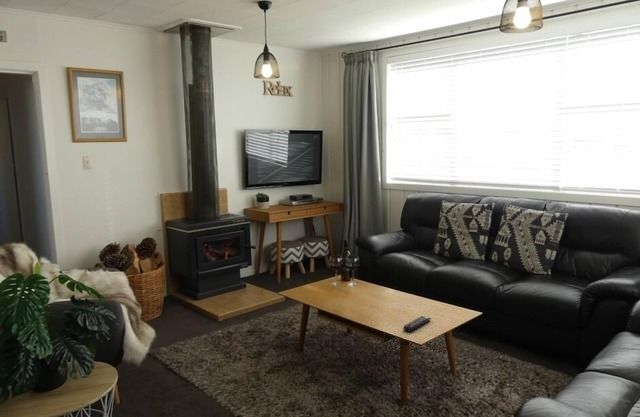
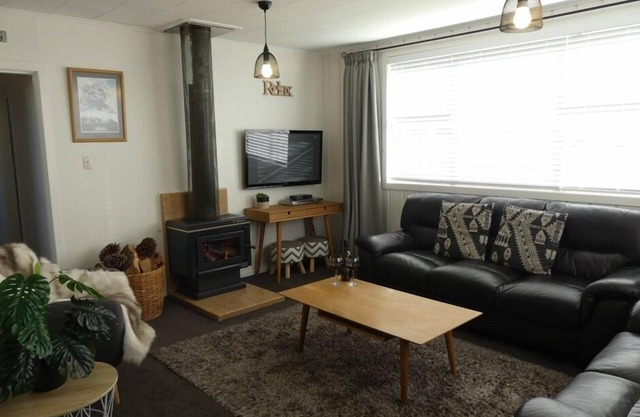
- remote control (417, 323)
